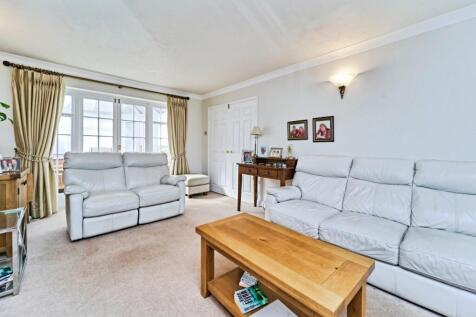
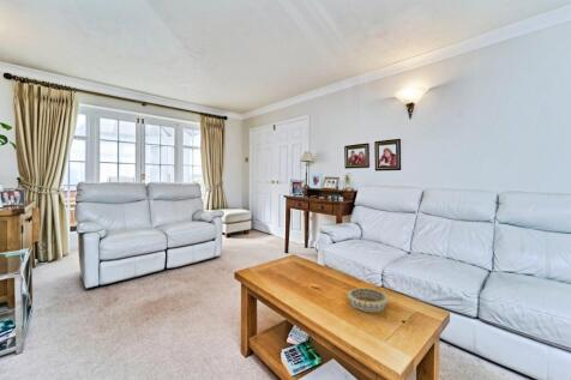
+ decorative bowl (367, 301)
